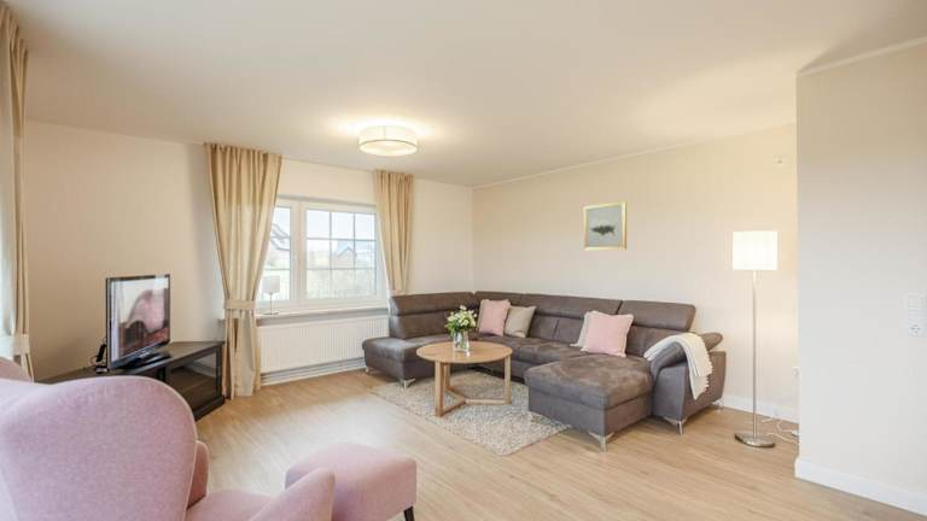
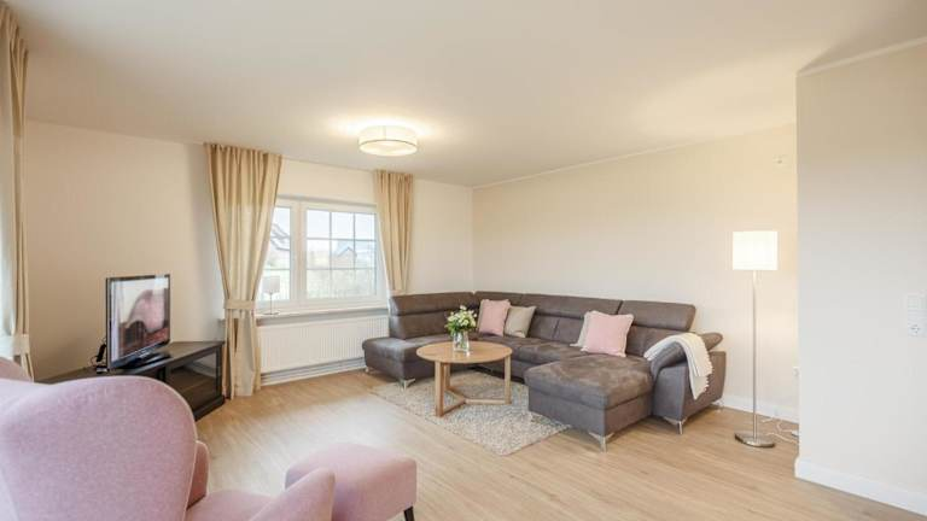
- wall art (604, 227)
